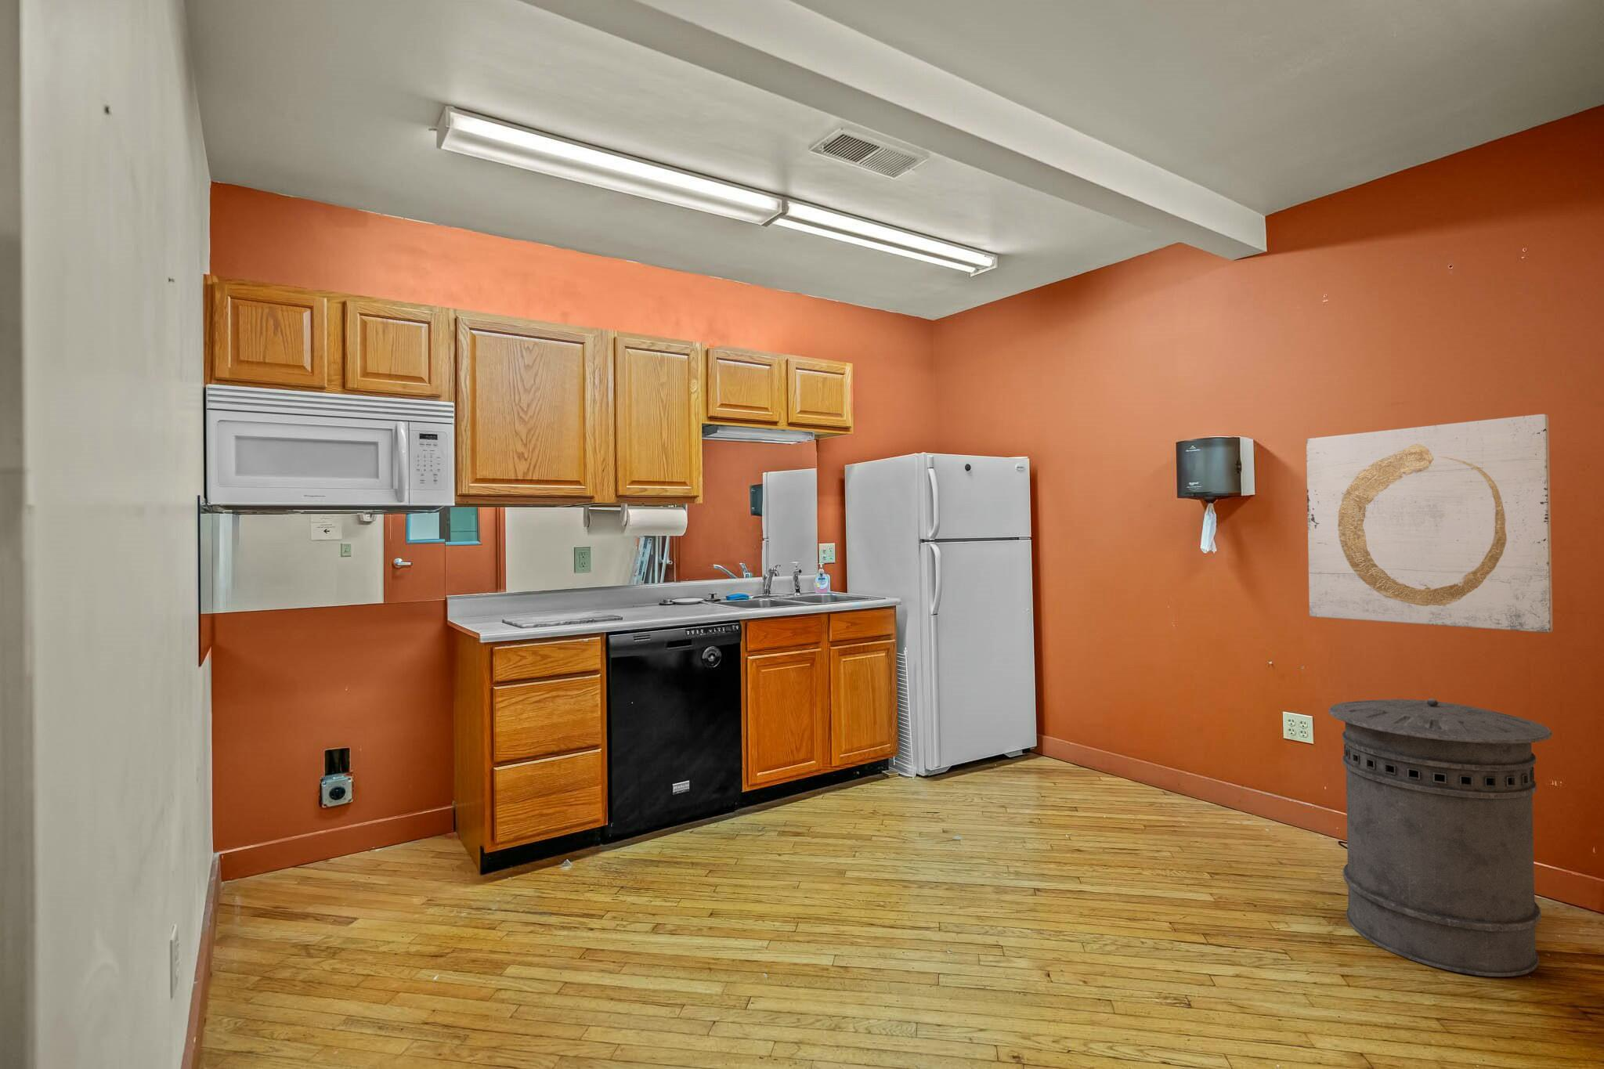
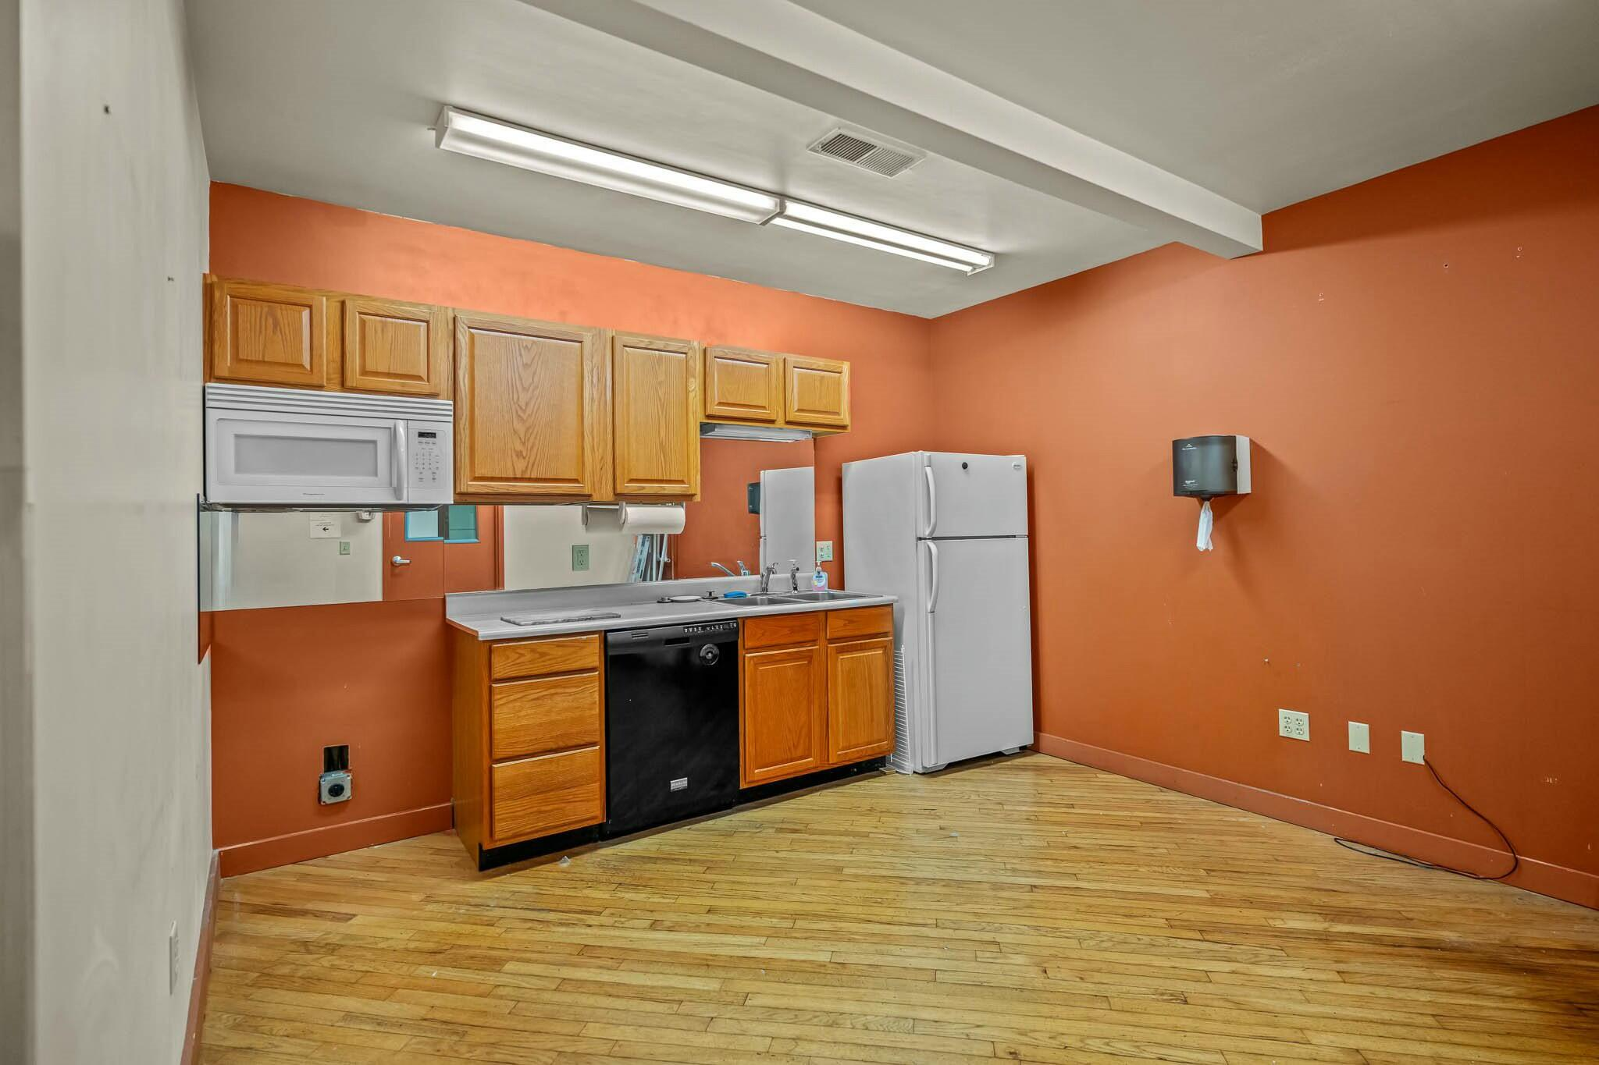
- trash can (1433, 817)
- wall art (1417, 525)
